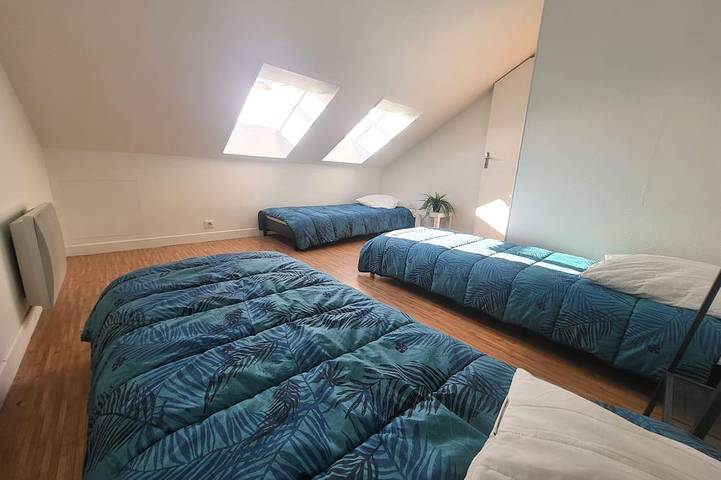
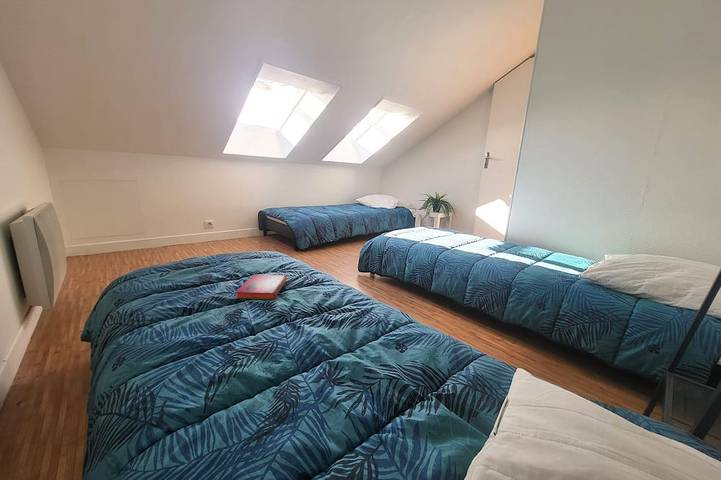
+ hardback book (263, 285)
